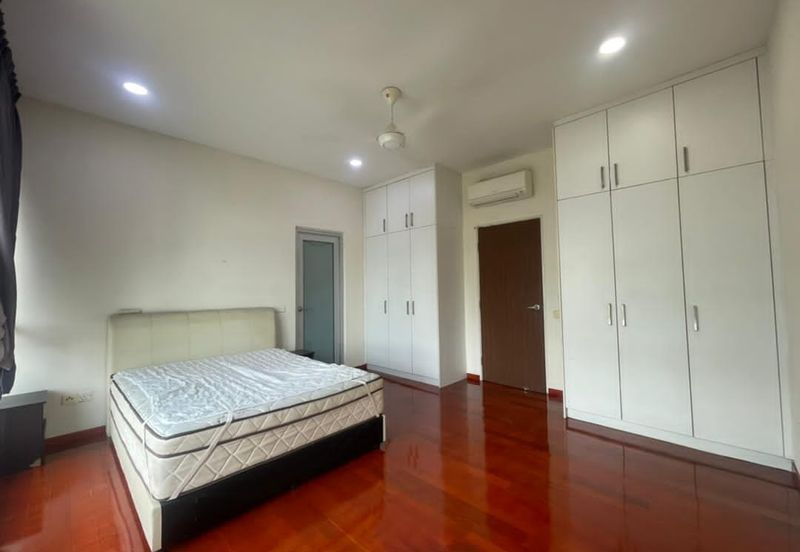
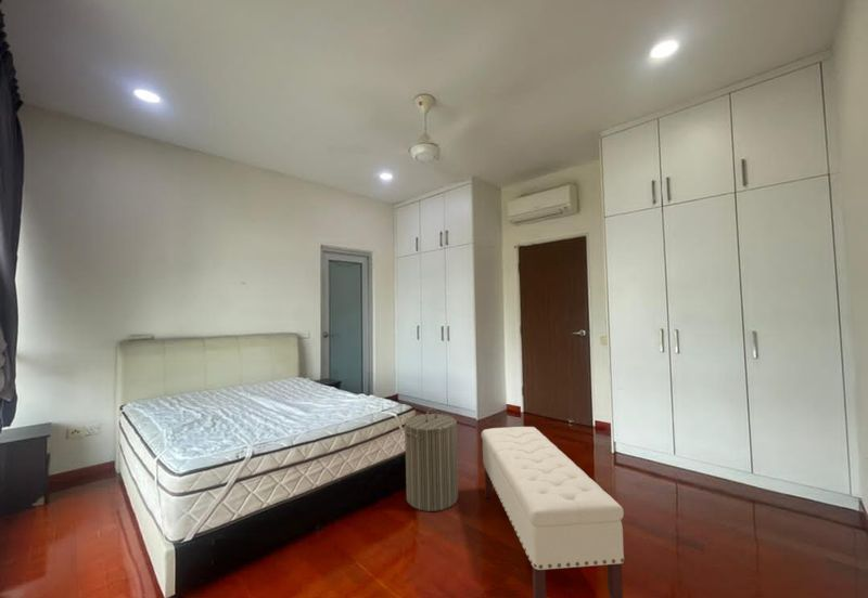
+ laundry hamper (431, 453)
+ bench (536, 497)
